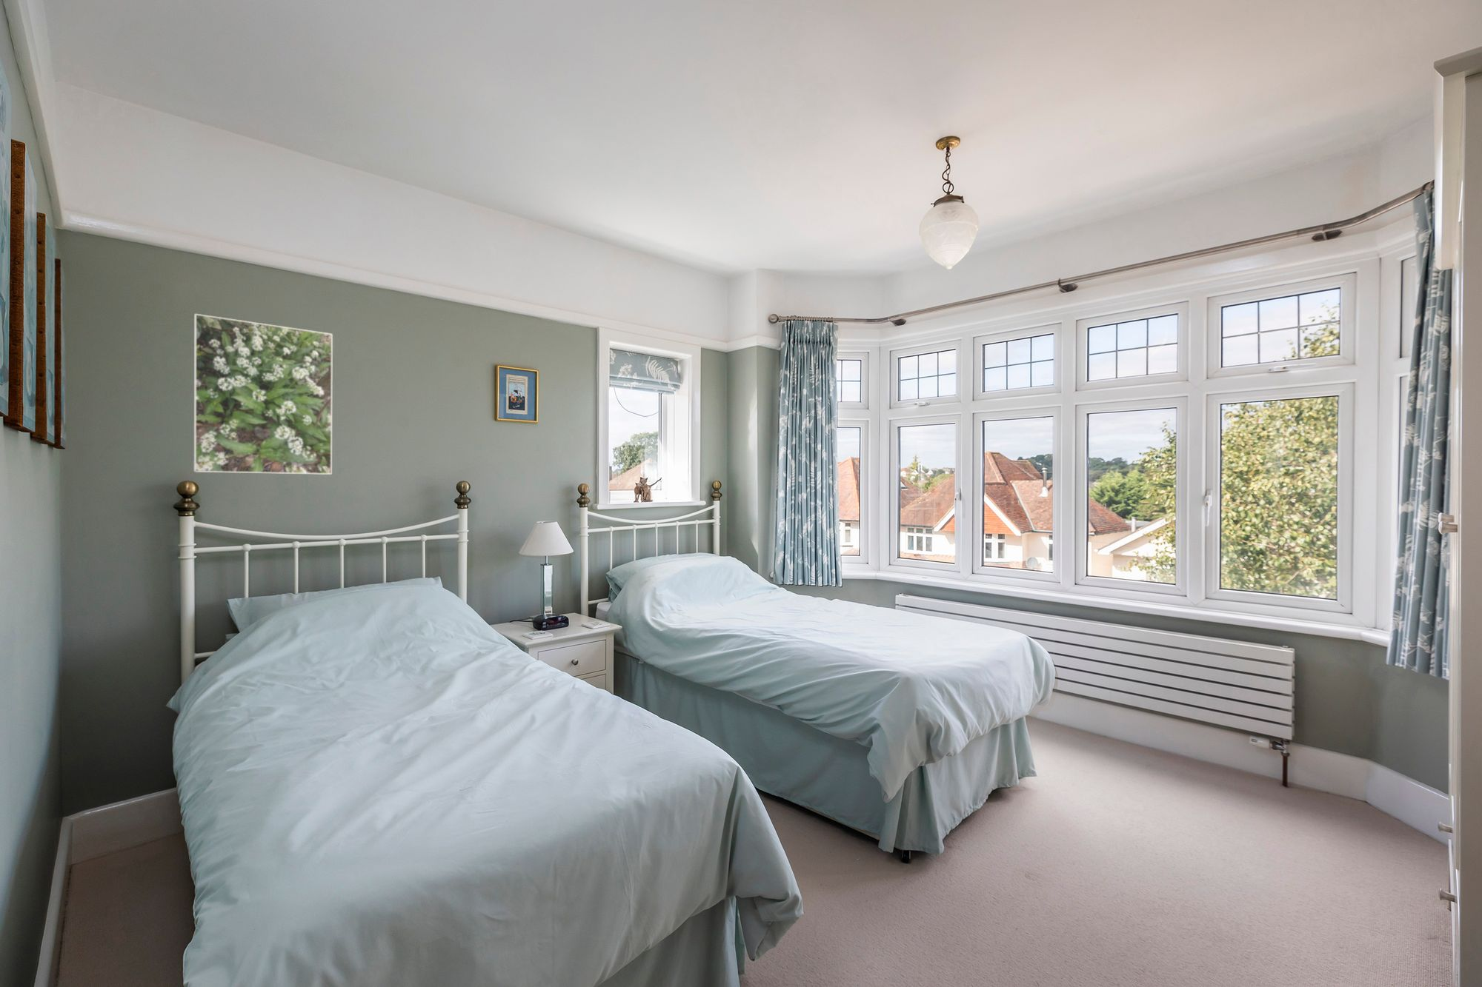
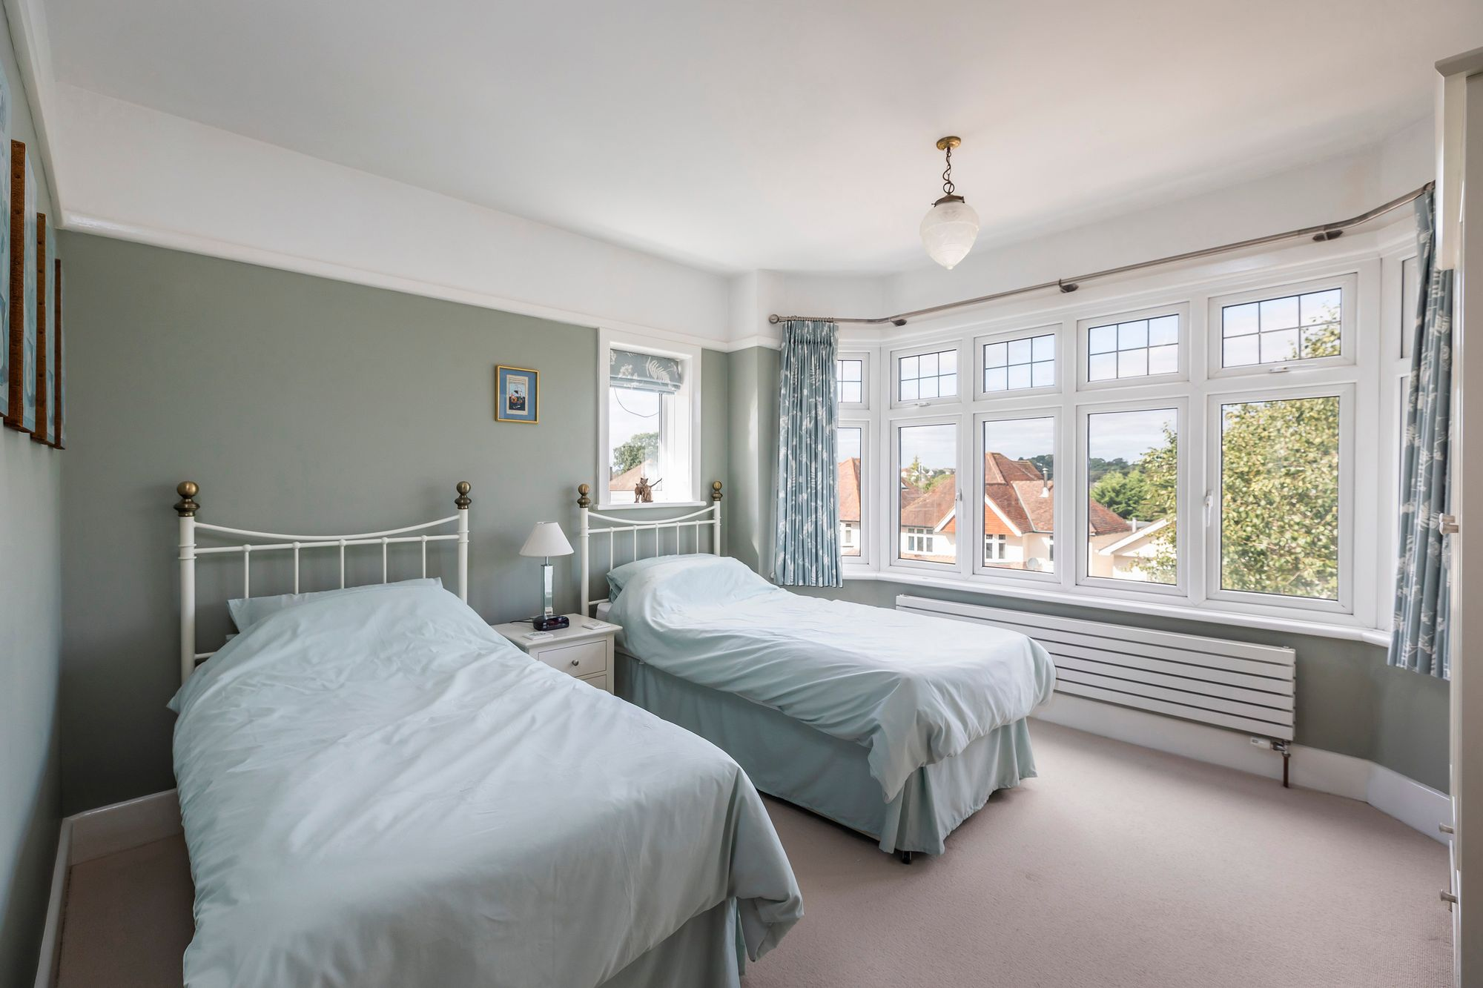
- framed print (267, 399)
